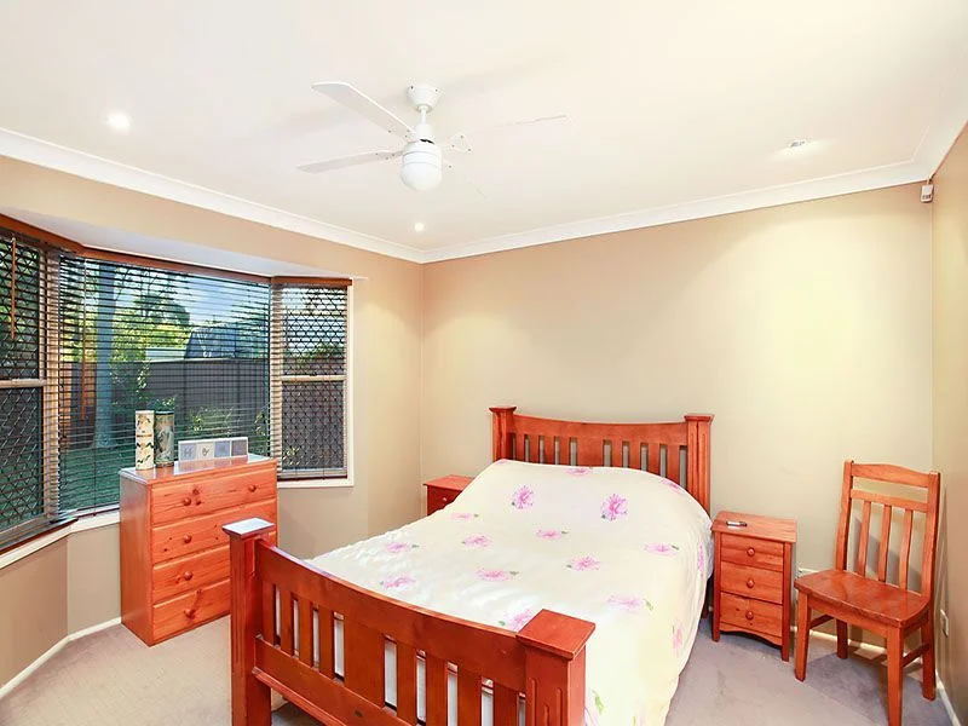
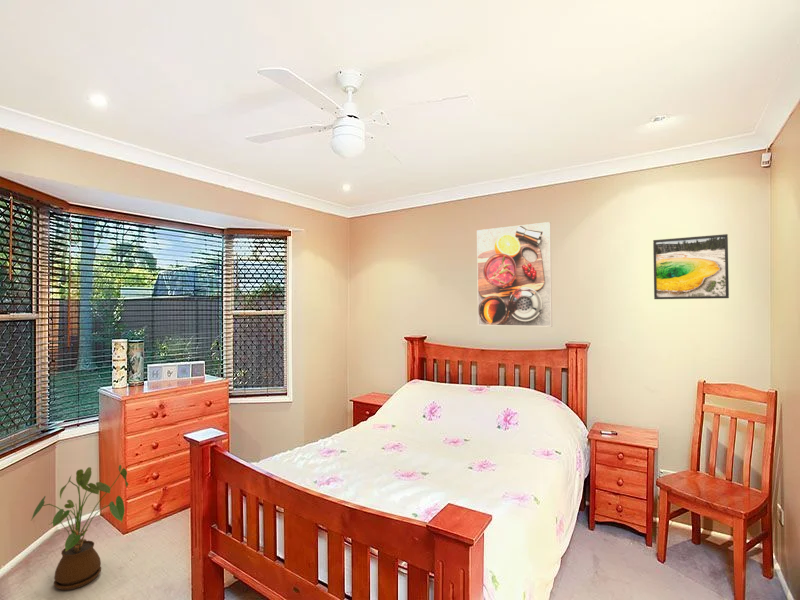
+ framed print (689, 268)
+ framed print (512, 276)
+ house plant (87, 527)
